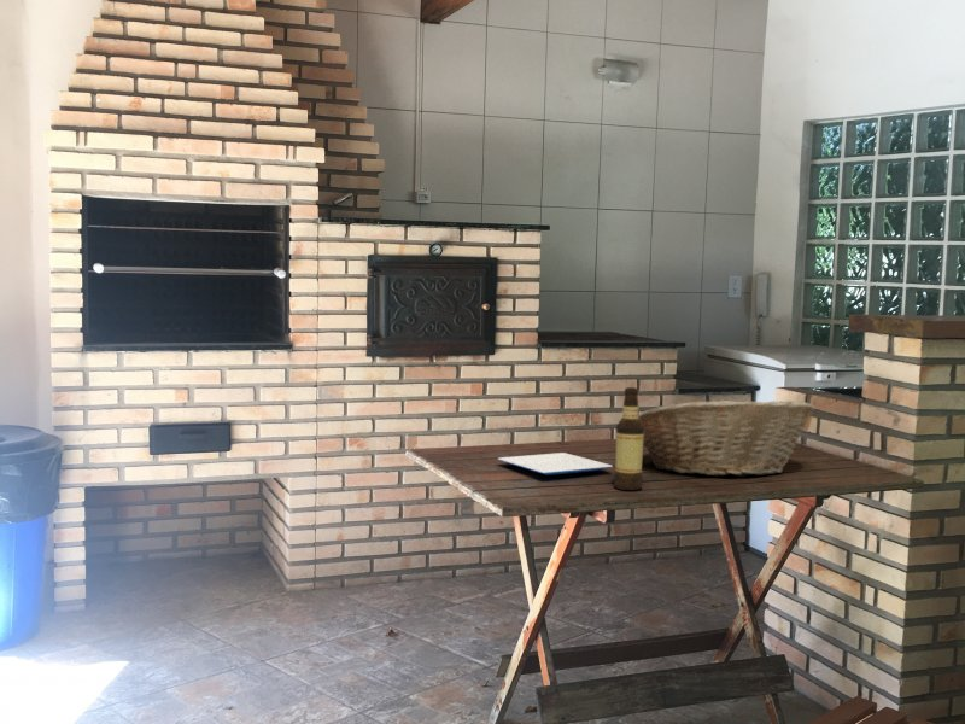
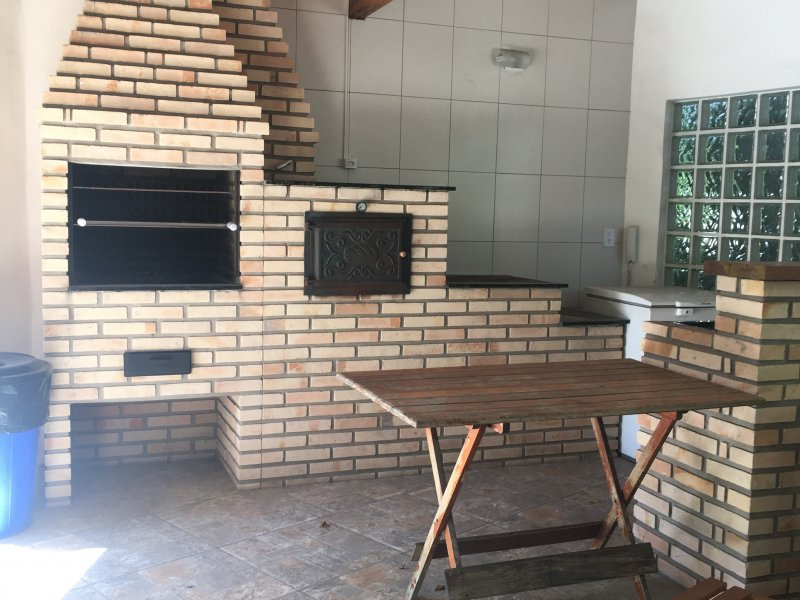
- fruit basket (720, 431)
- plate (554, 465)
- bottle (628, 437)
